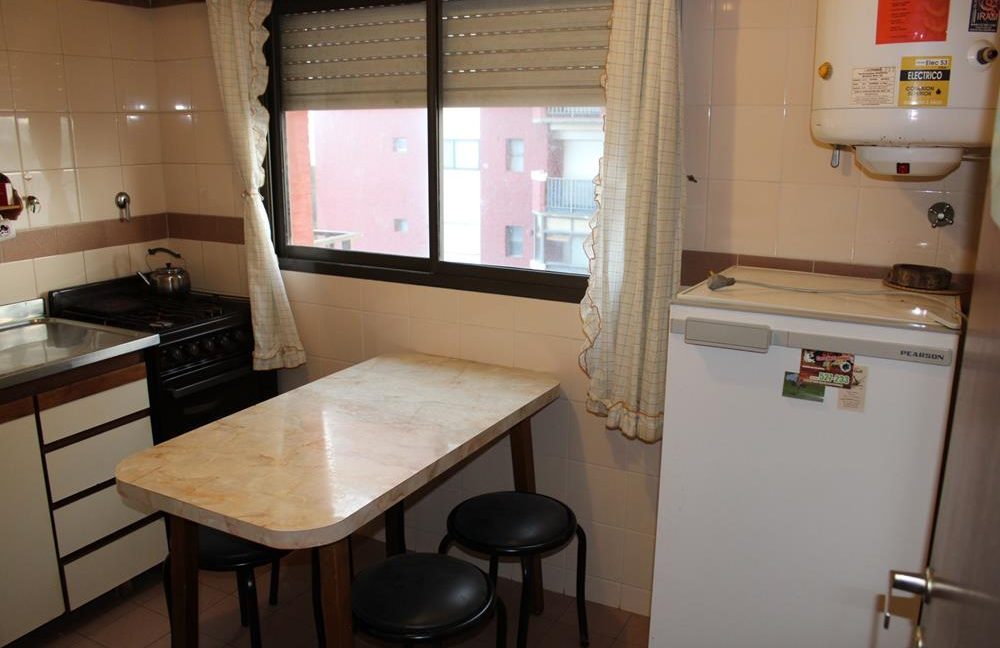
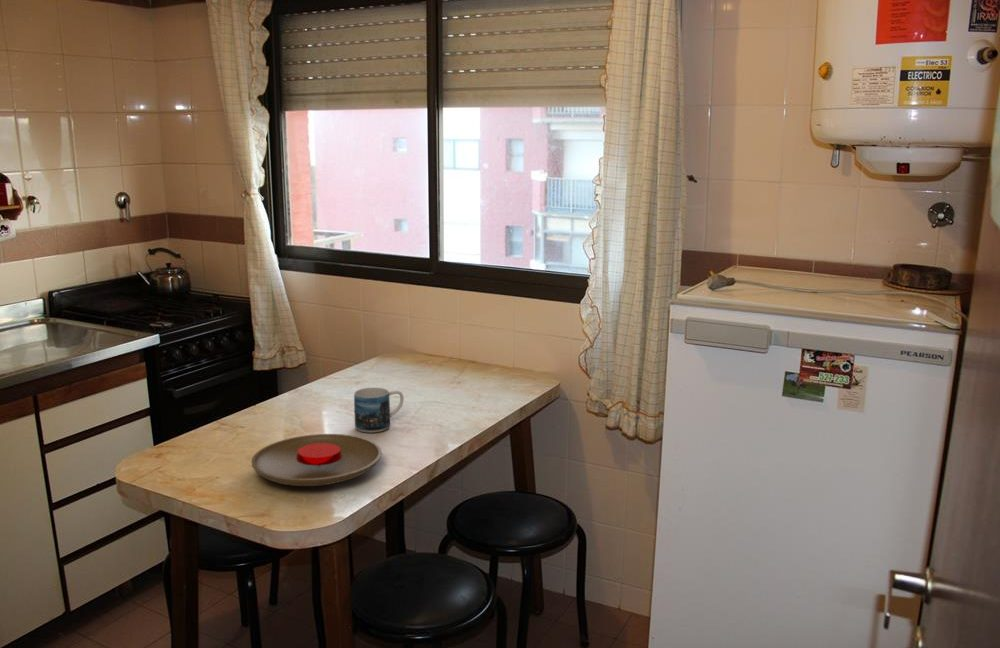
+ plate (317, 462)
+ mug (380, 408)
